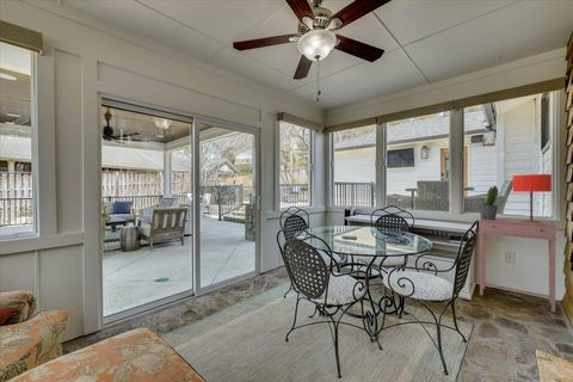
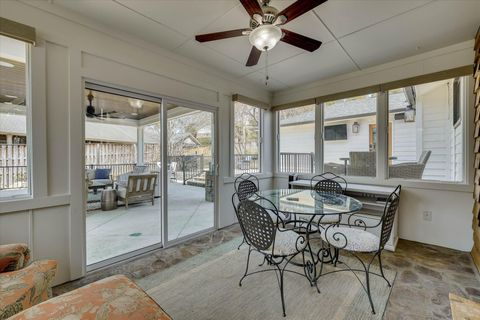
- table lamp (531, 198)
- side table (515, 236)
- potted plant (487, 202)
